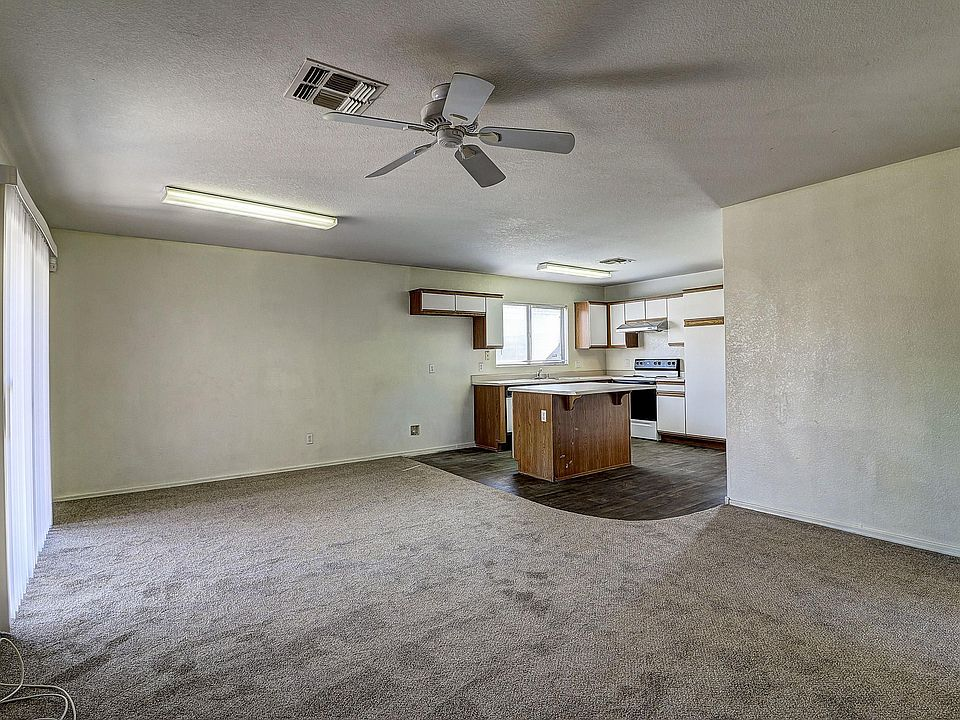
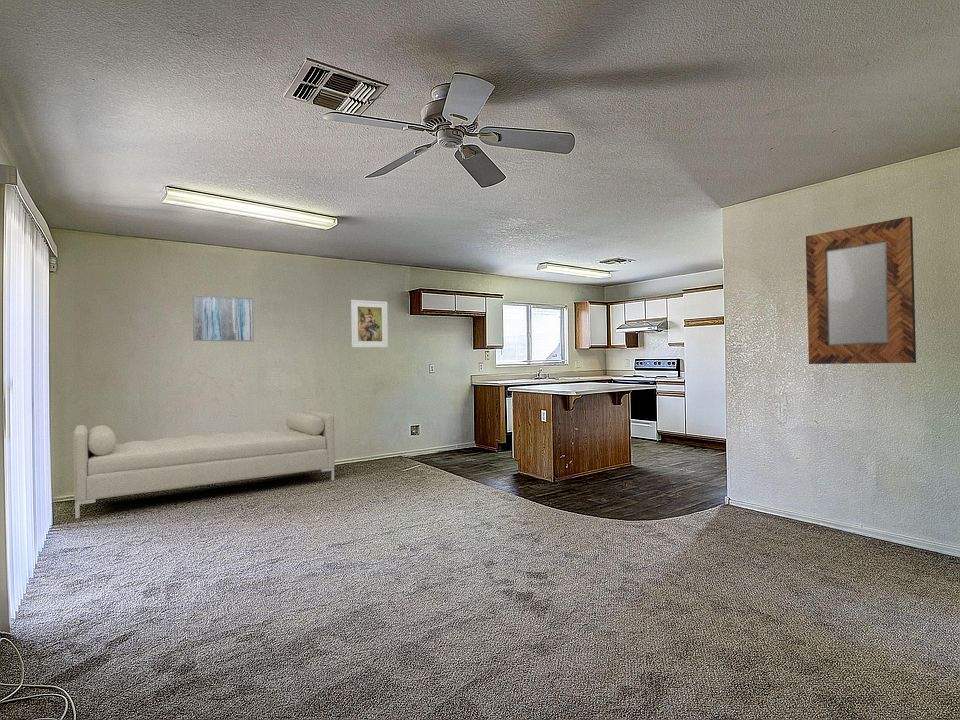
+ wall art (224, 319)
+ home mirror (857, 295)
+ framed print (369, 324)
+ sofa (213, 454)
